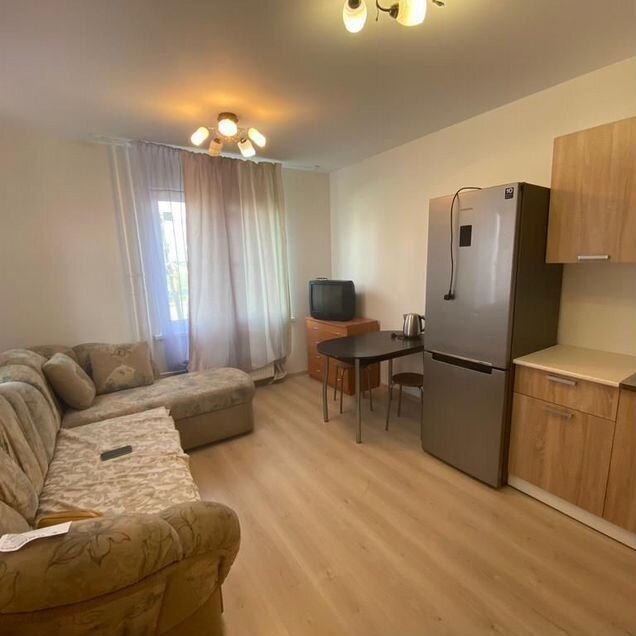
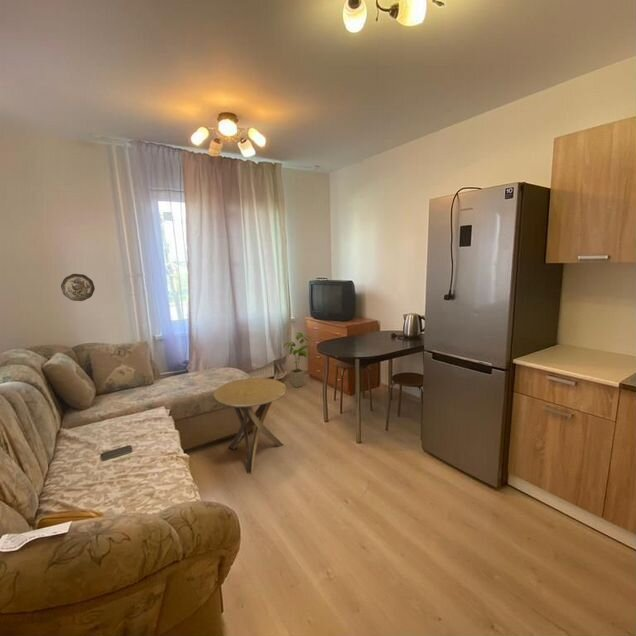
+ house plant (299, 359)
+ side table (252, 422)
+ decorative plate (78, 287)
